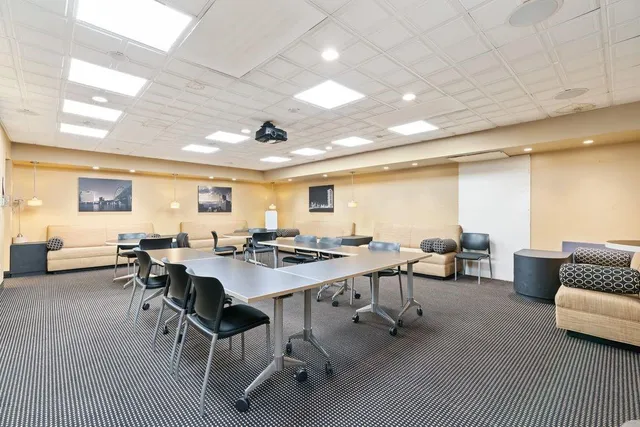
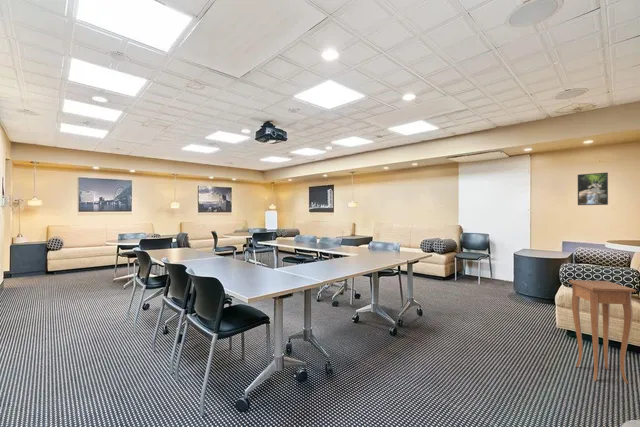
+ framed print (592, 189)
+ side table (597, 329)
